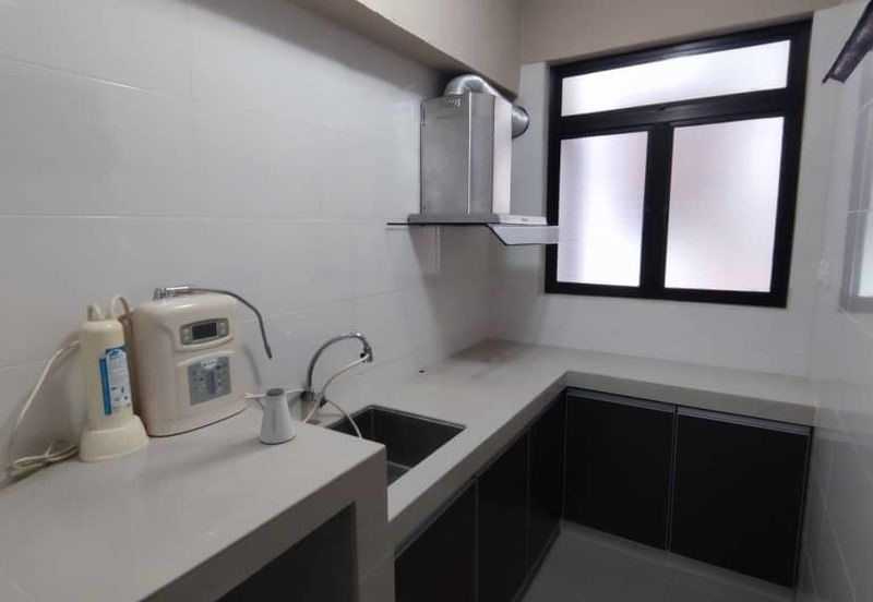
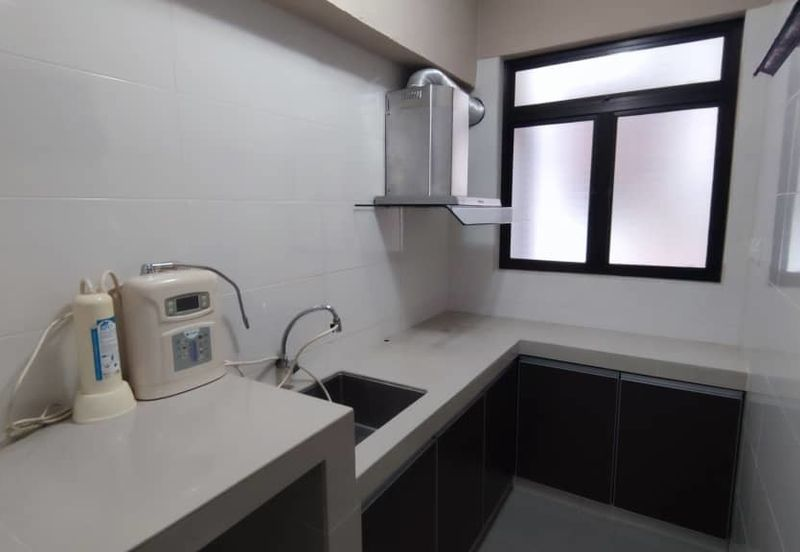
- saltshaker (276, 413)
